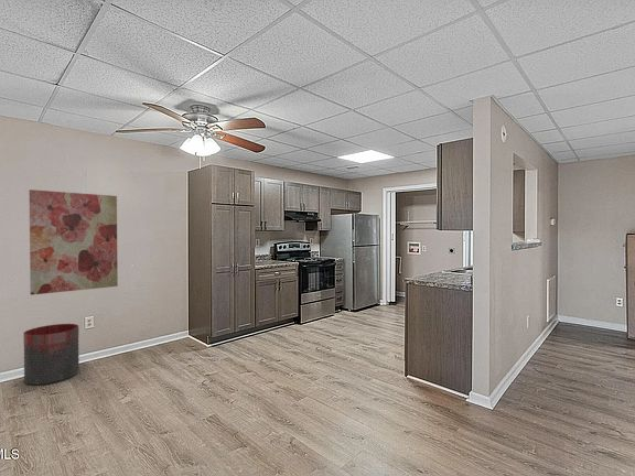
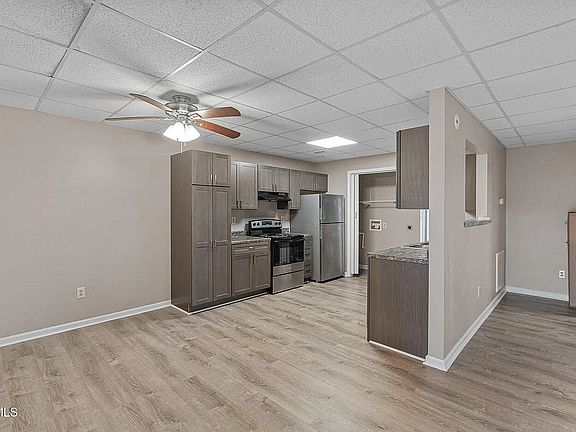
- wall art (76, 241)
- trash can (52, 353)
